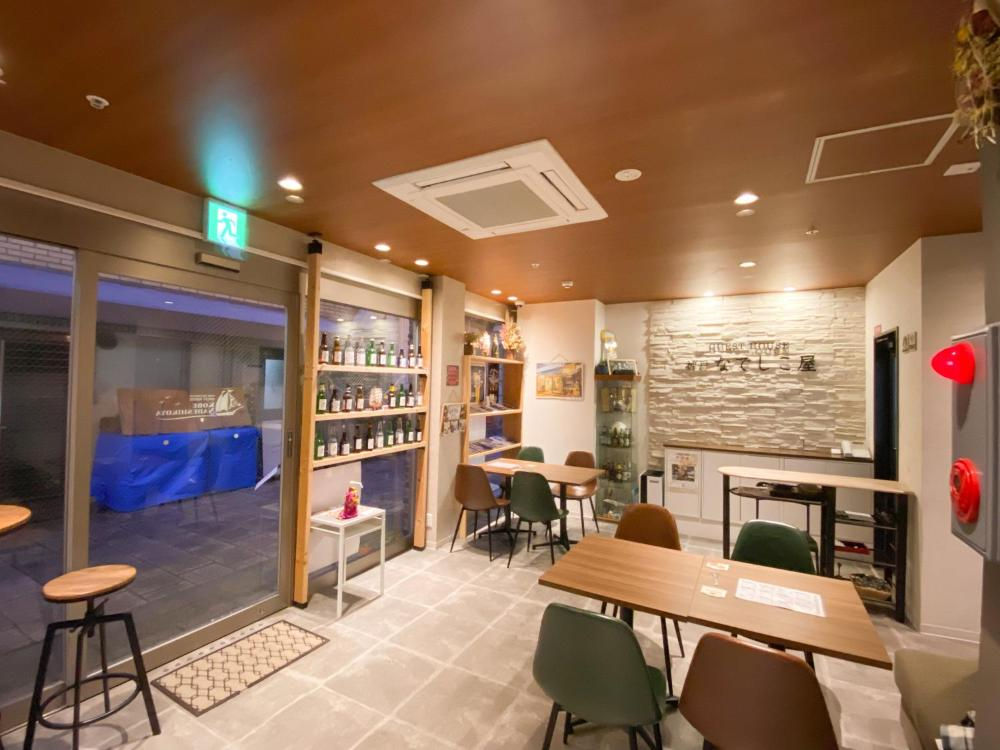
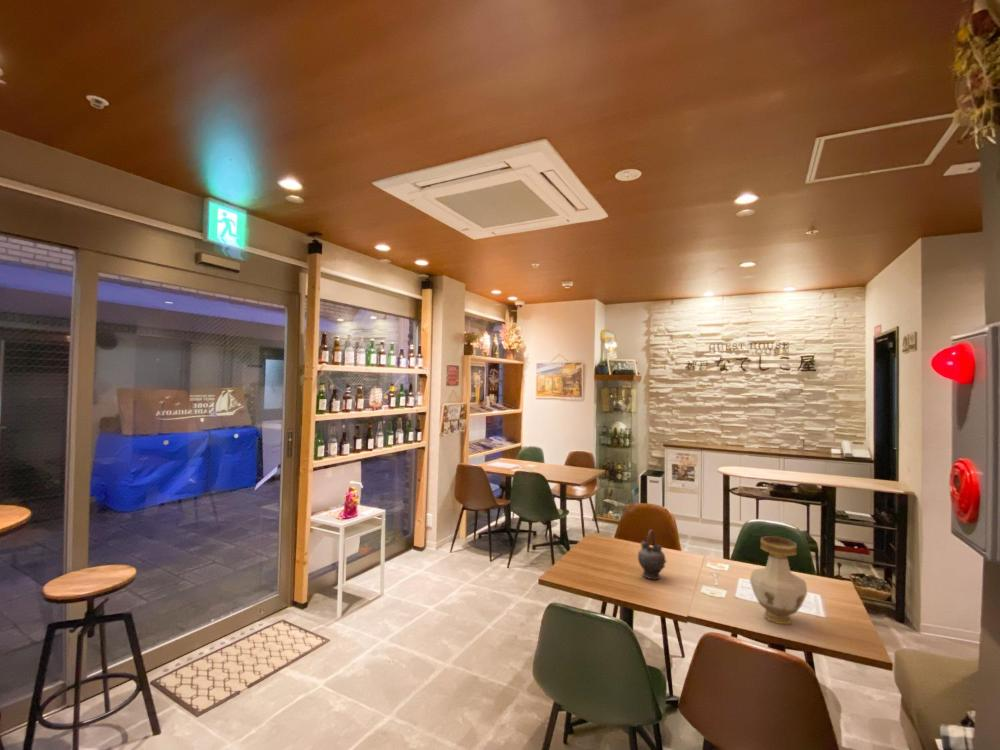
+ vase (777, 579)
+ teapot (652, 552)
